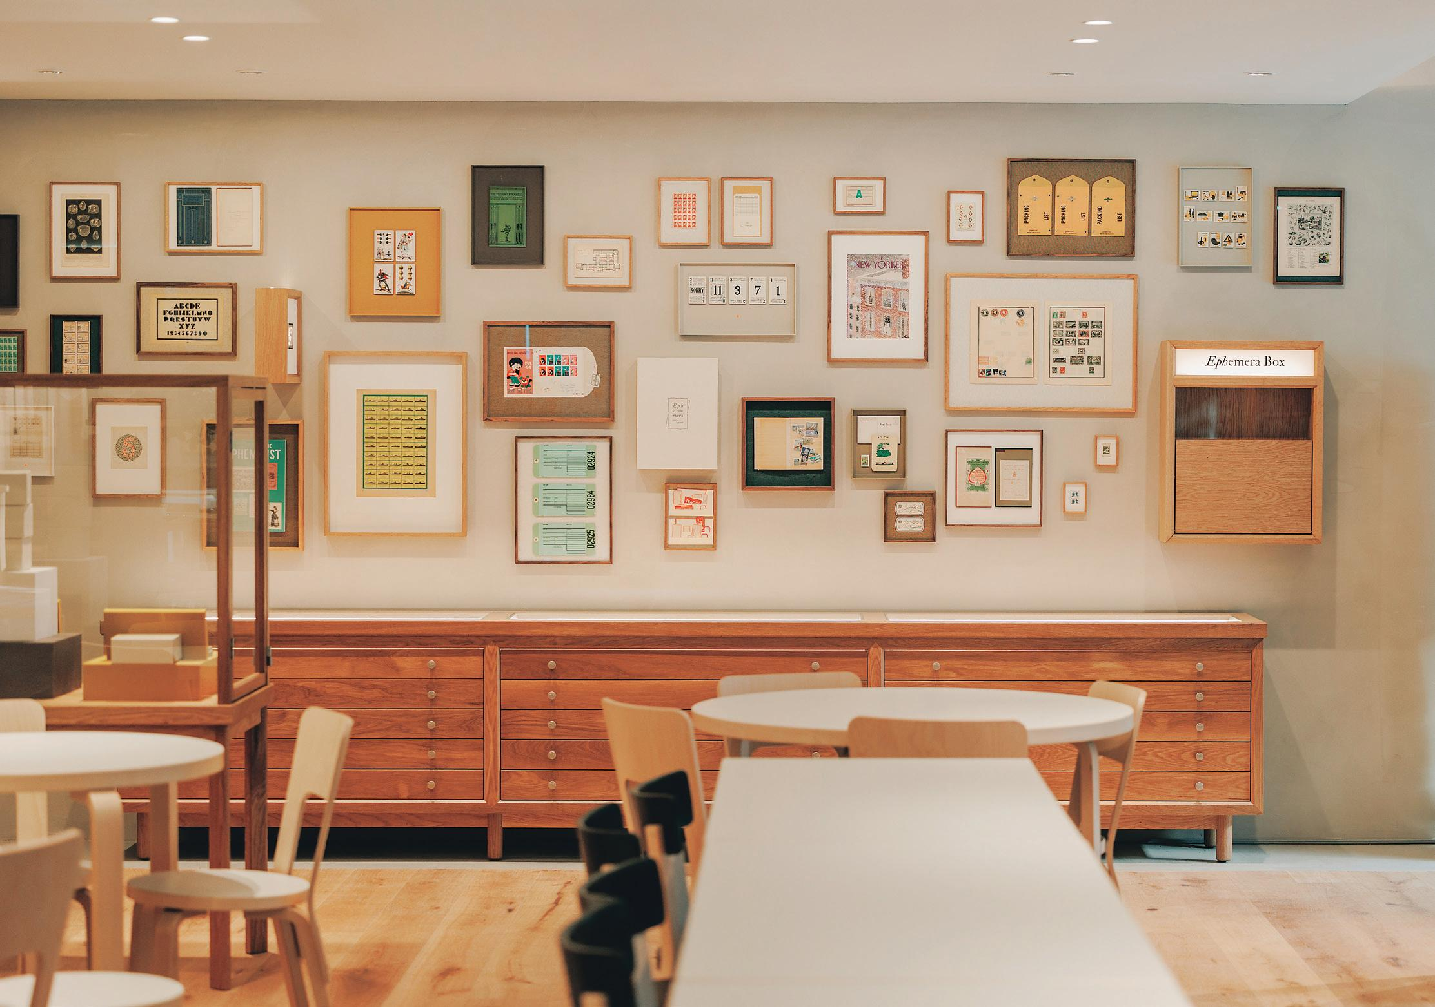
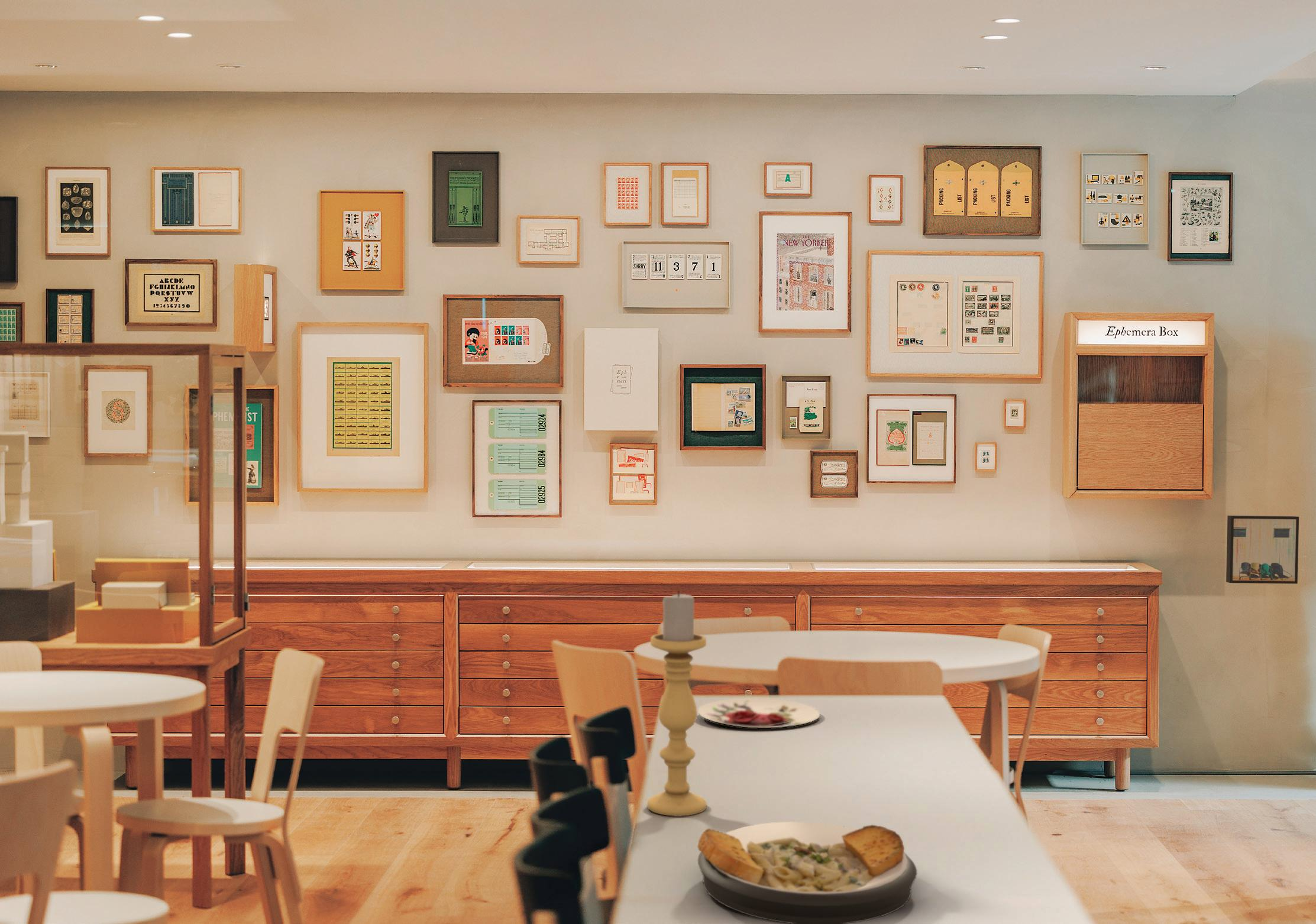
+ wall art (1262, 549)
+ plate (806, 860)
+ plate (758, 711)
+ candle holder (678, 699)
